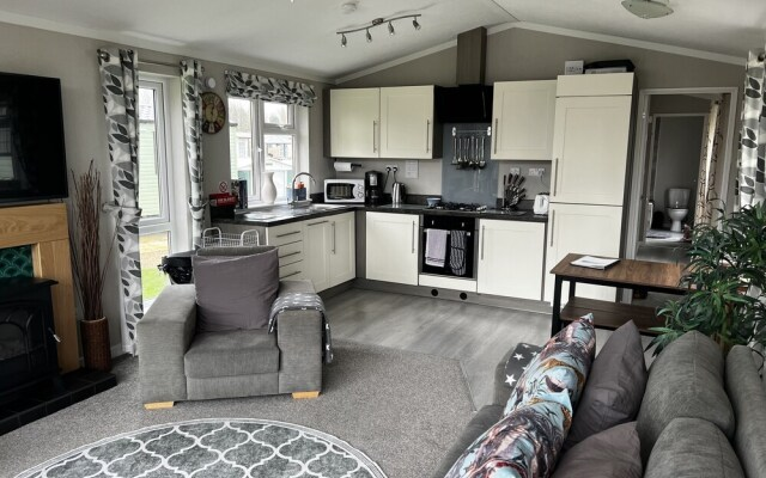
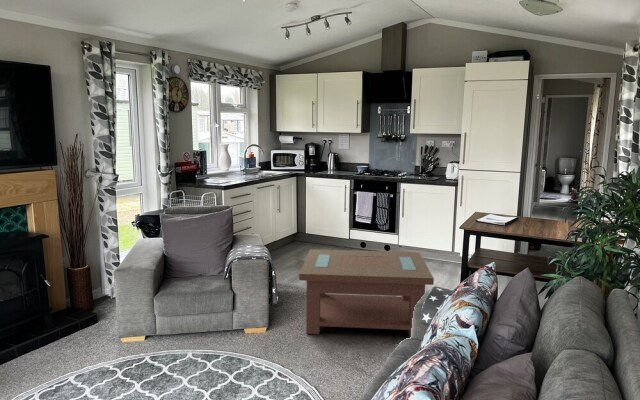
+ coffee table (364, 290)
